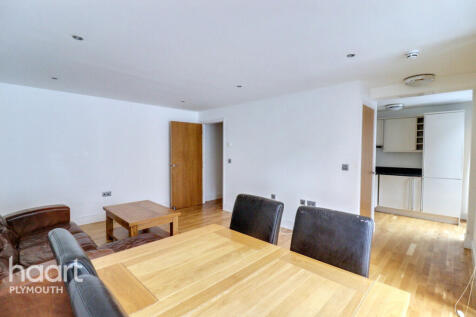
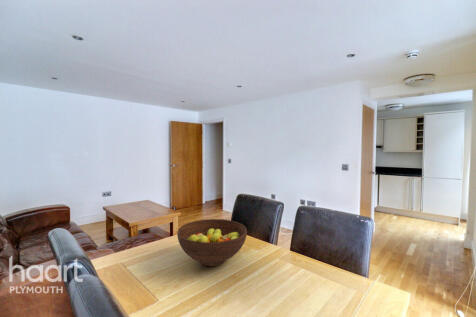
+ fruit bowl (212, 244)
